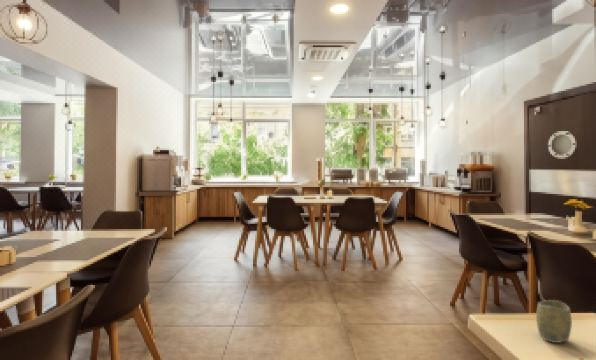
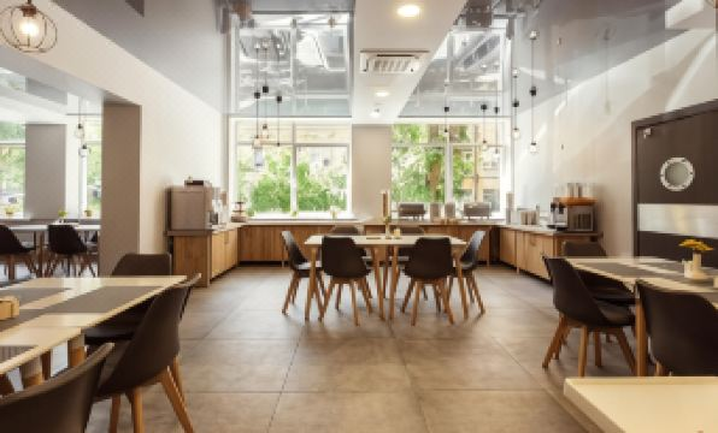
- cup (553, 320)
